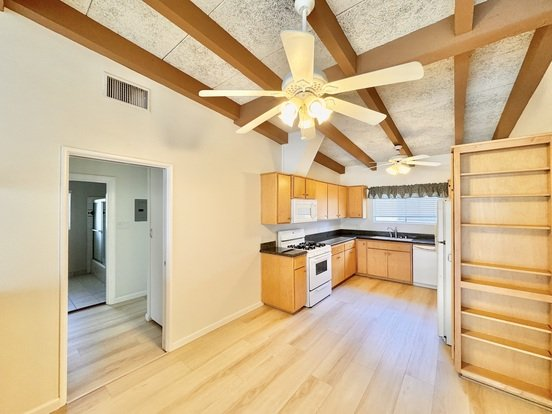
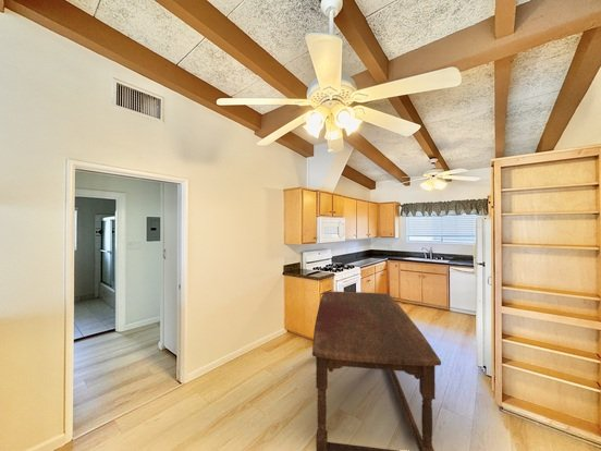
+ dining table (361, 353)
